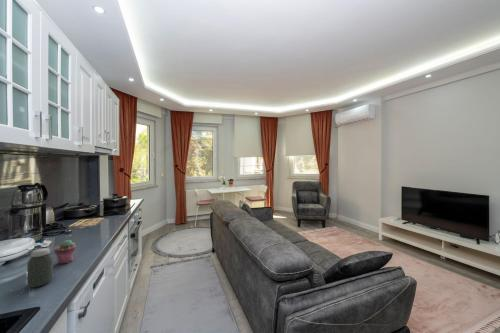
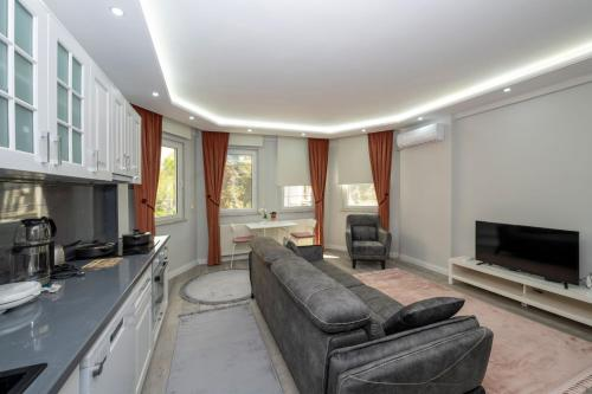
- jar (40, 267)
- potted succulent (65, 251)
